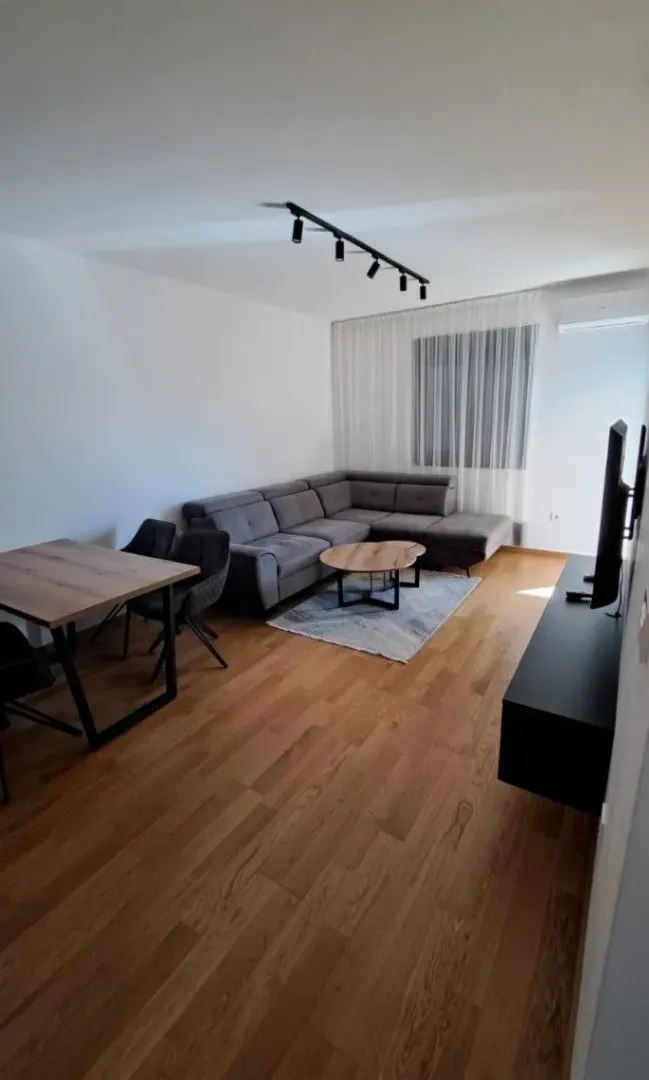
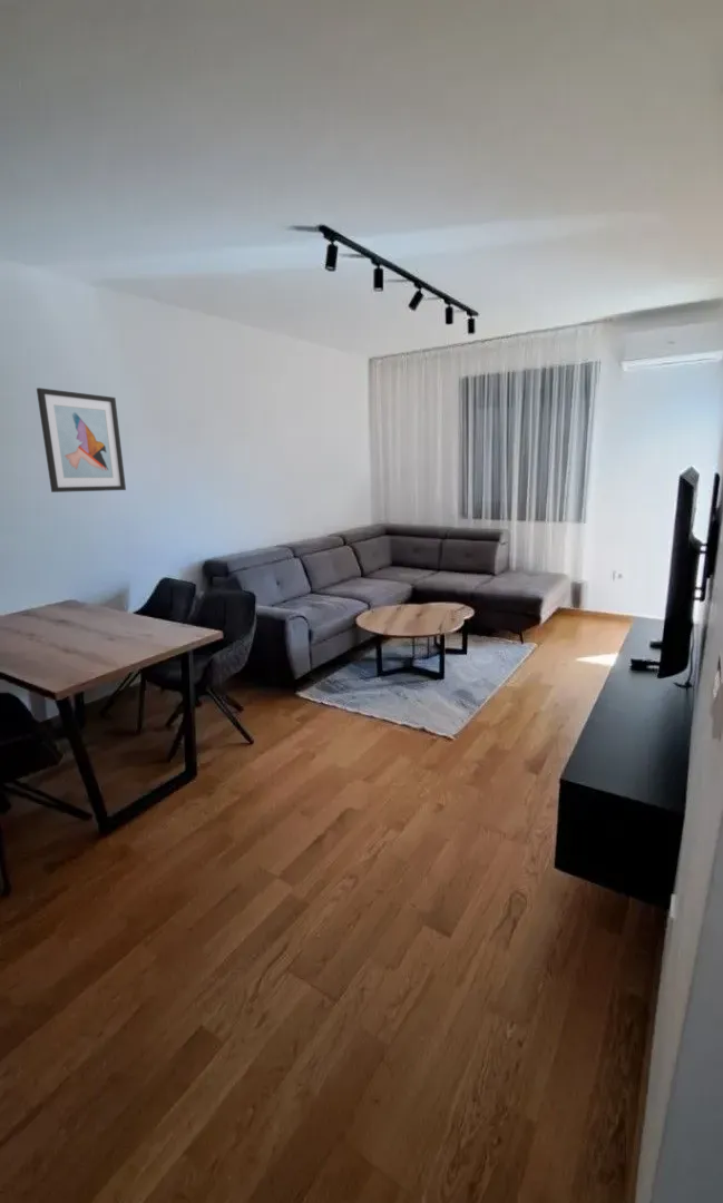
+ wall art (84, 442)
